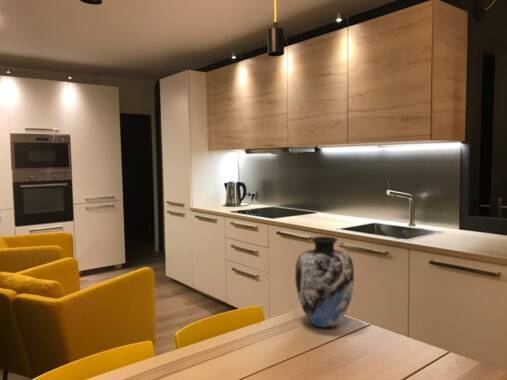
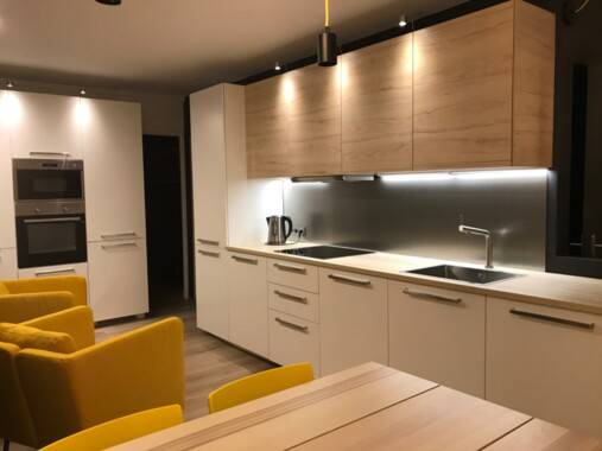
- vase (324, 281)
